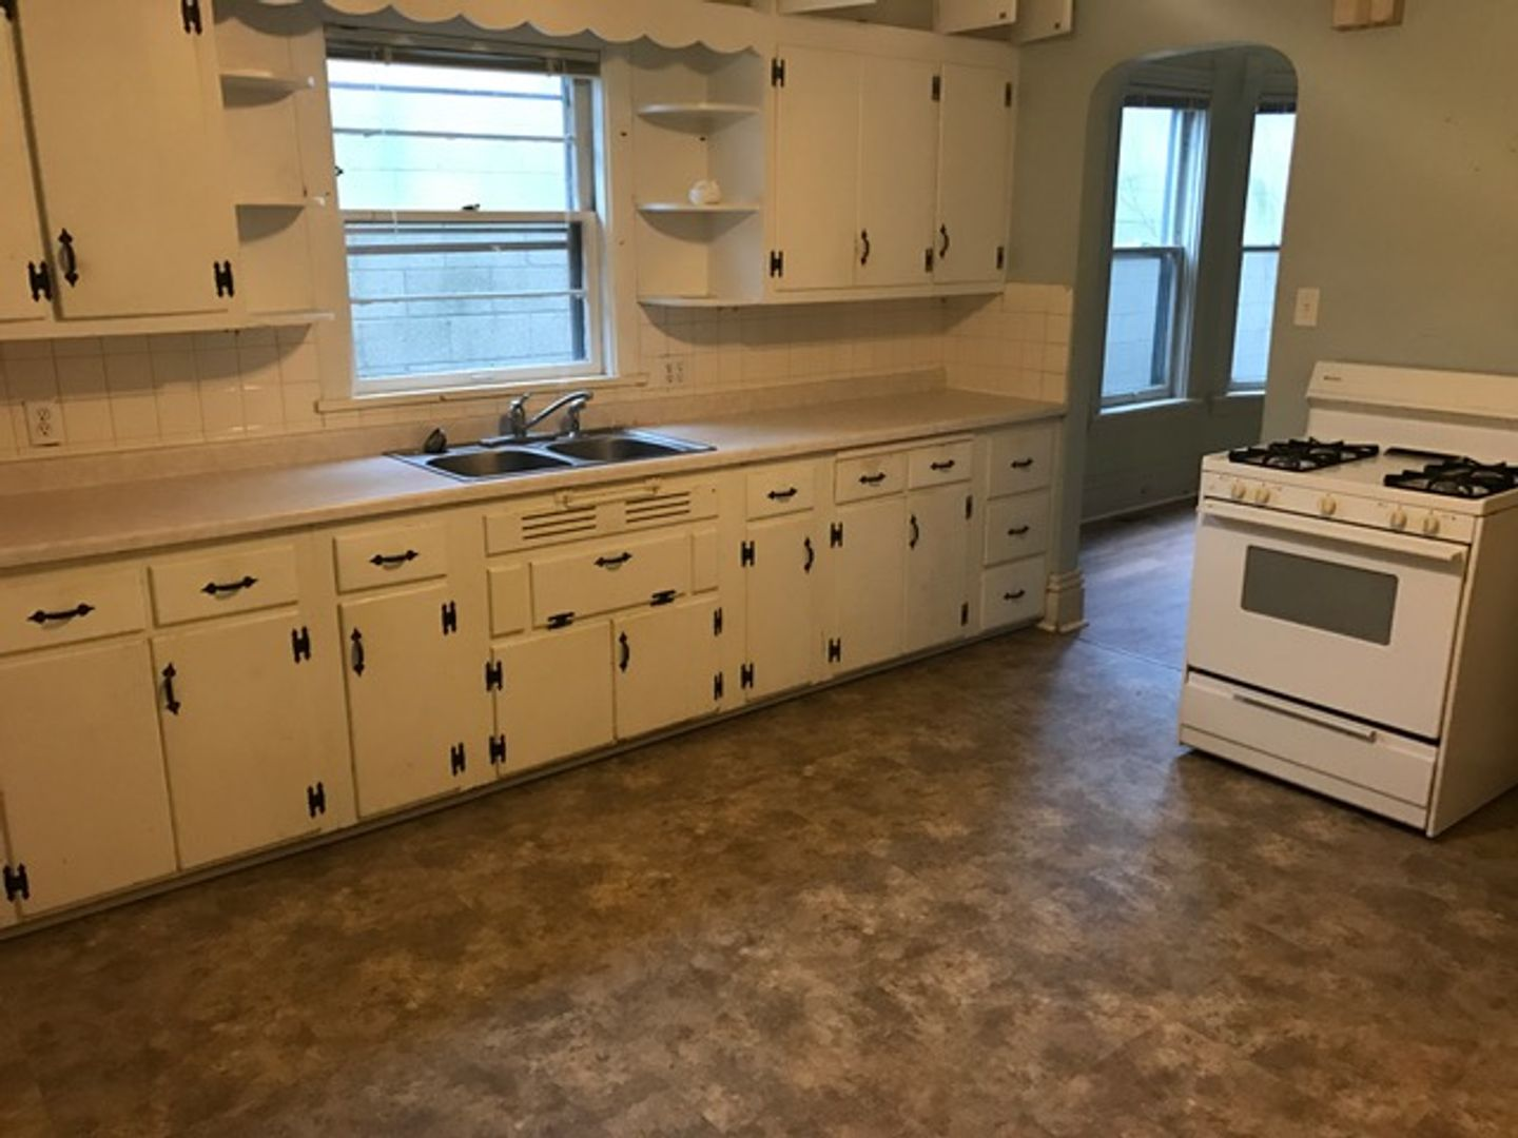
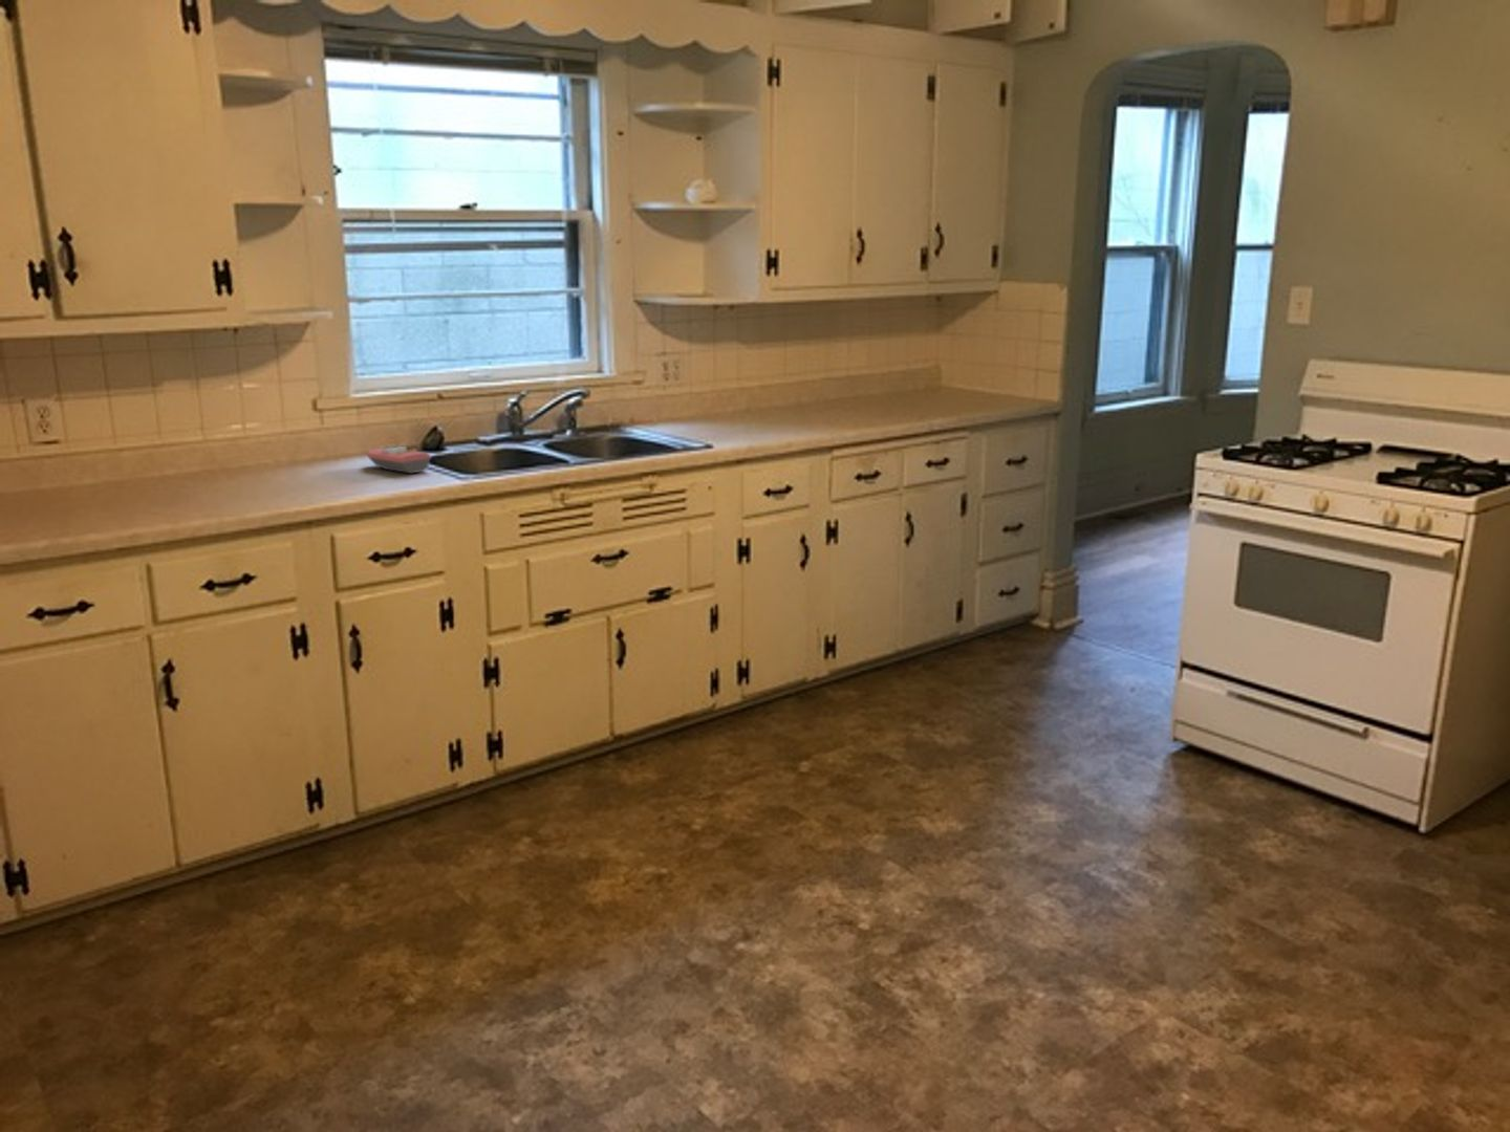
+ toy boat (392, 458)
